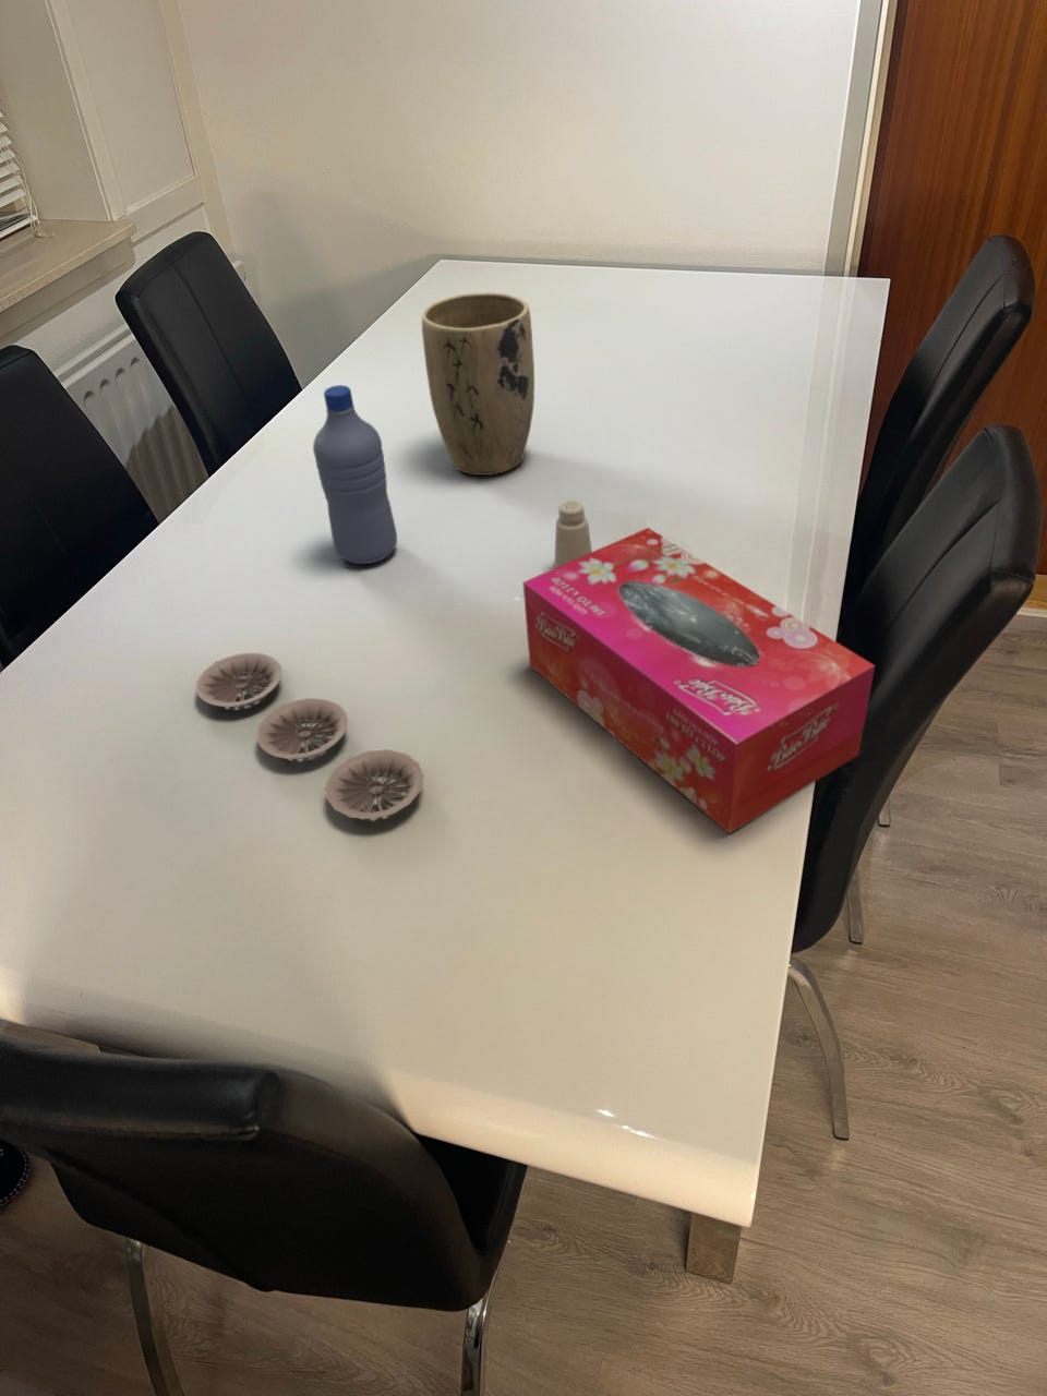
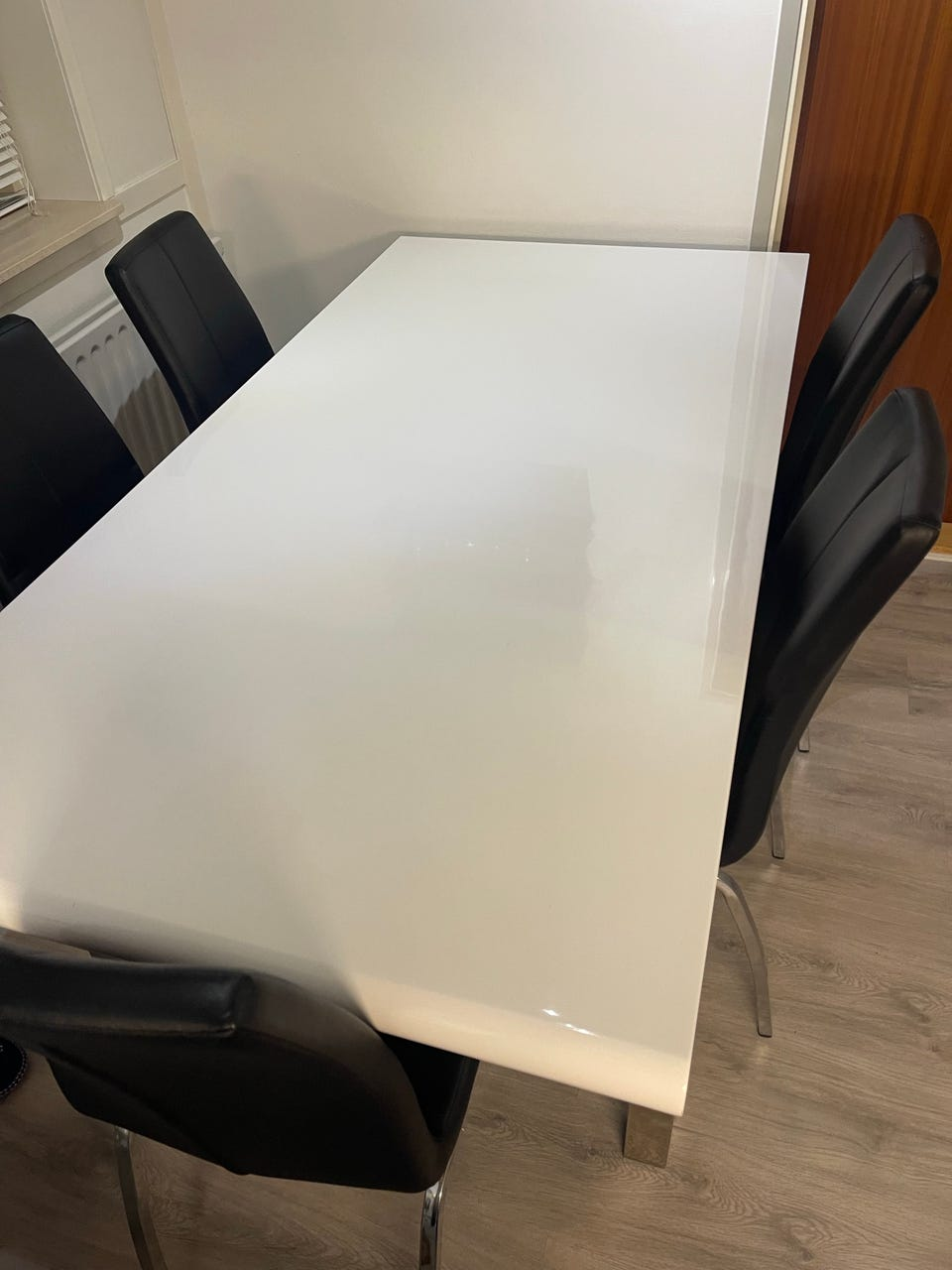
- saltshaker (573, 536)
- plant pot (482, 387)
- water bottle (352, 475)
- plate (306, 735)
- tissue box (684, 665)
